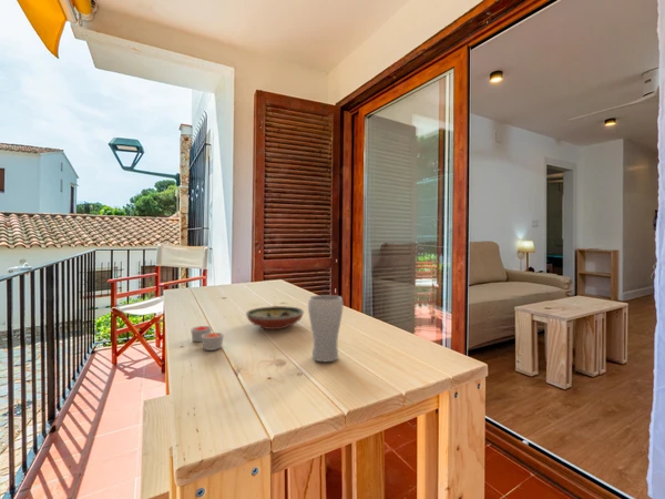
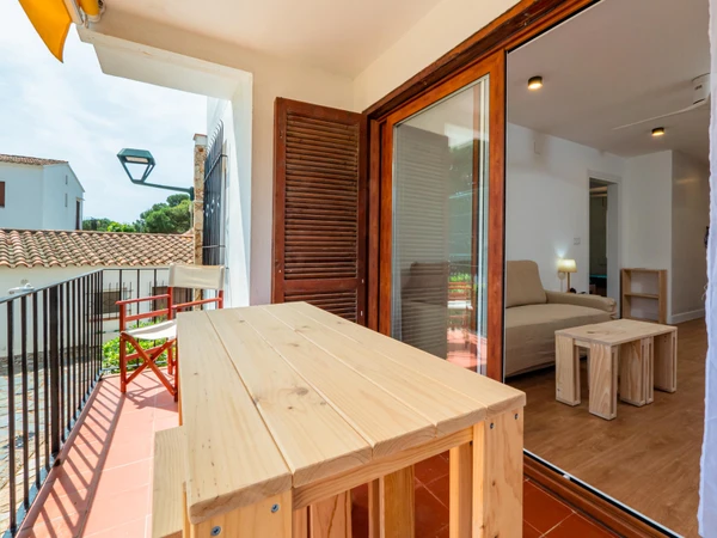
- candle (206, 336)
- decorative bowl (275, 318)
- drinking glass (325, 327)
